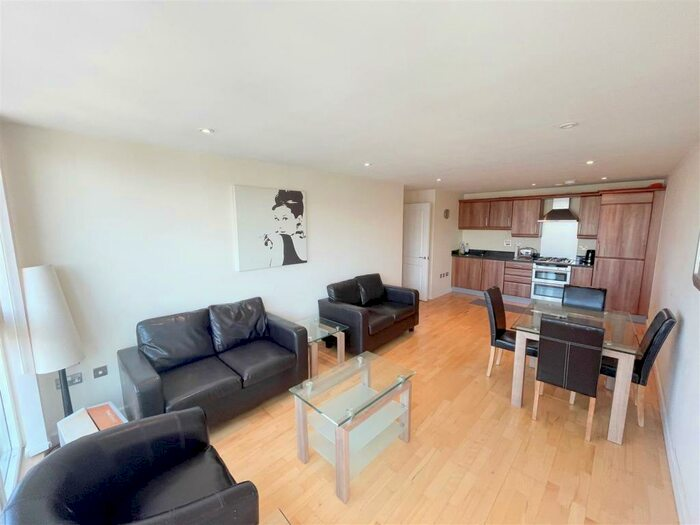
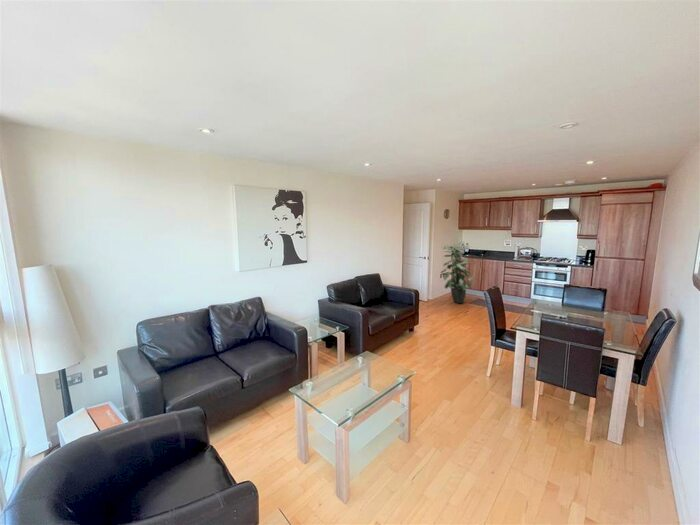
+ indoor plant (456, 273)
